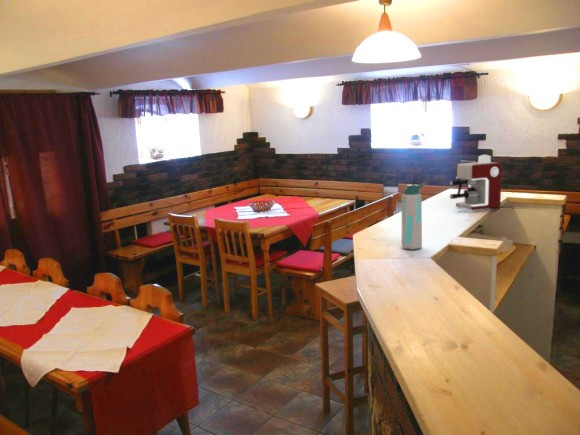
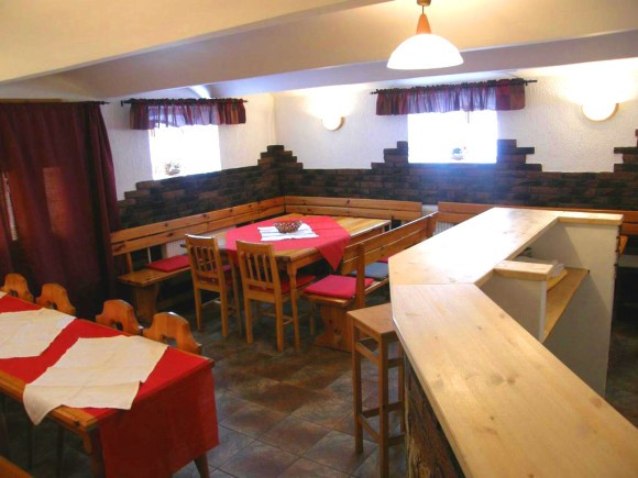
- coffee maker (471, 182)
- water bottle (413, 216)
